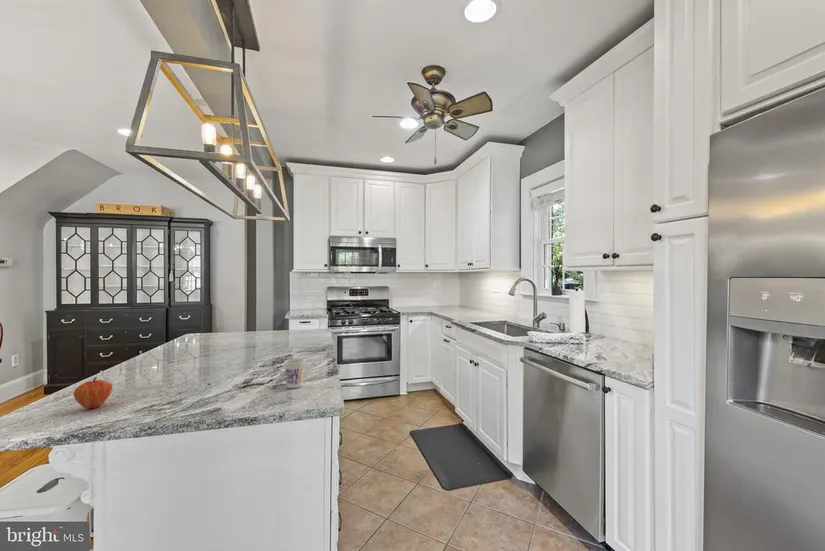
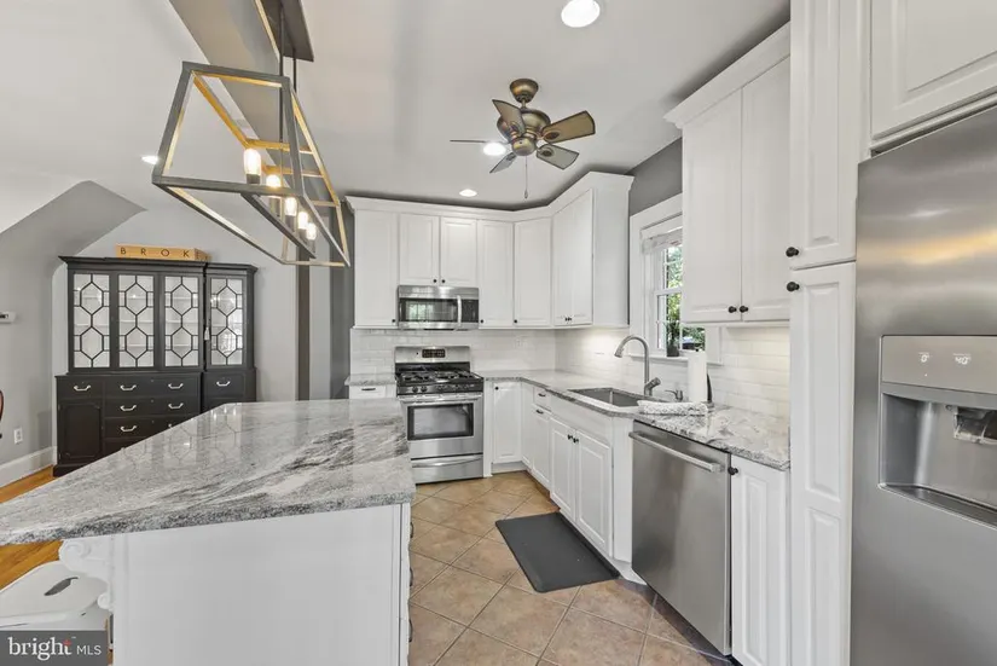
- fruit (93, 392)
- cup (294, 373)
